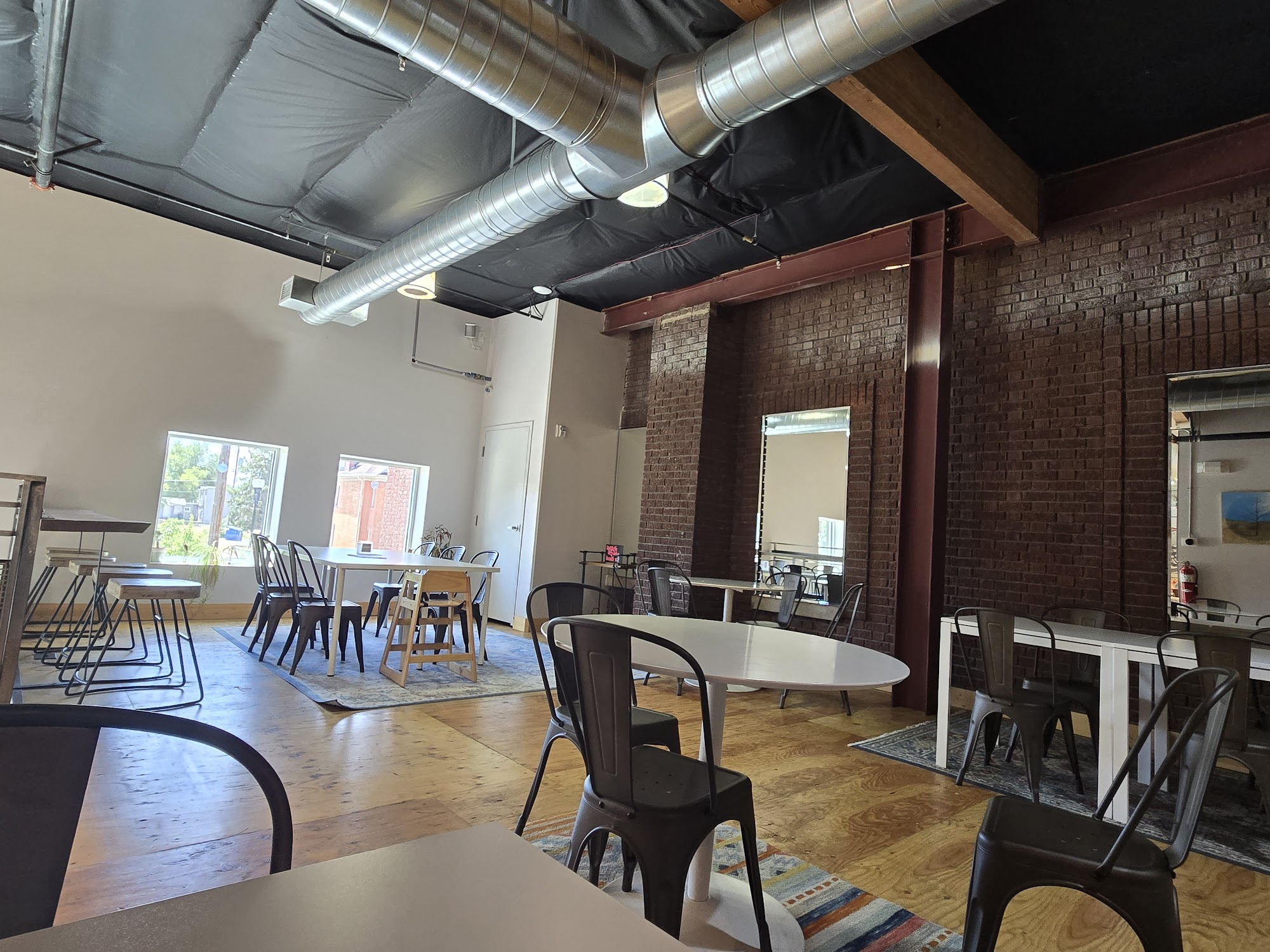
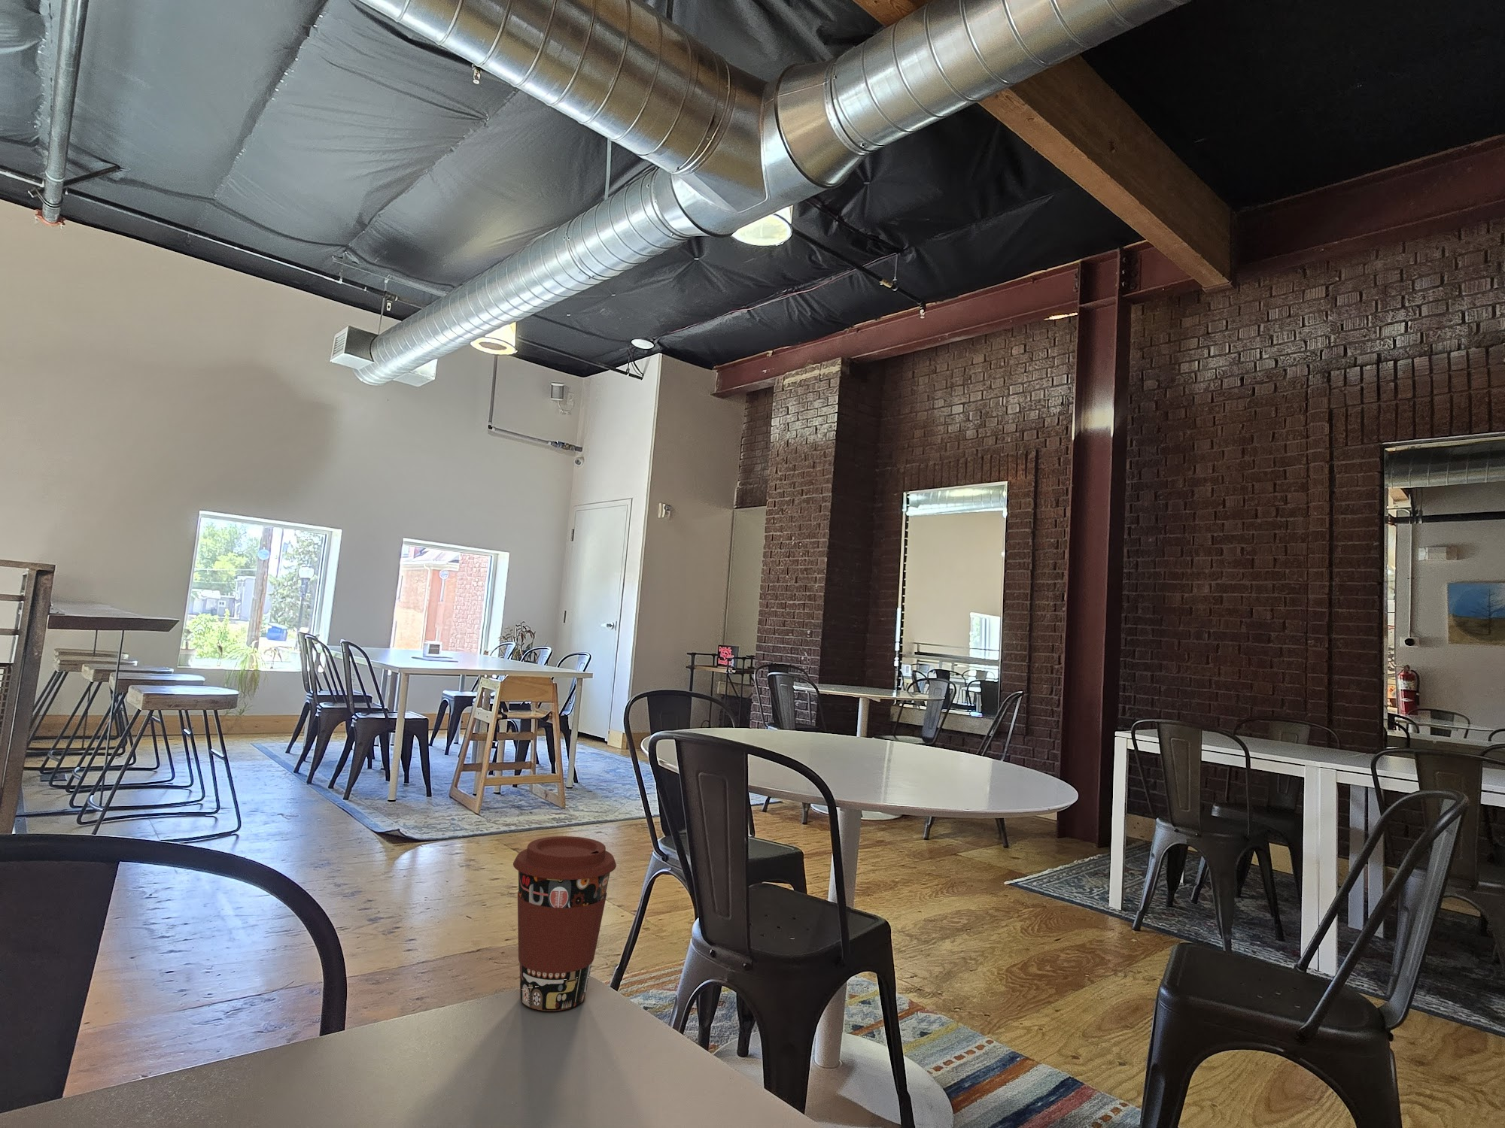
+ coffee cup (559, 921)
